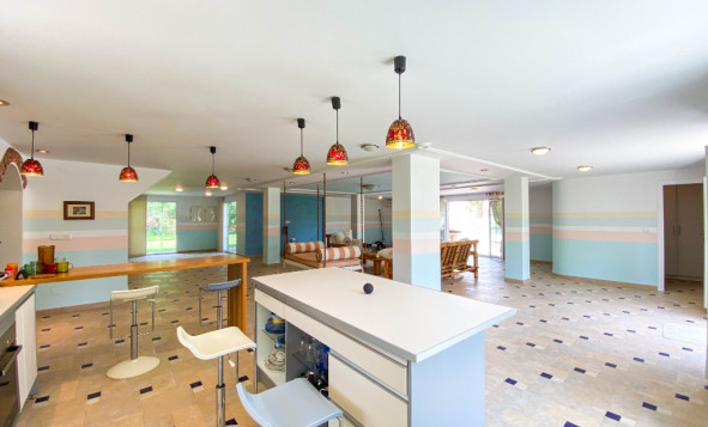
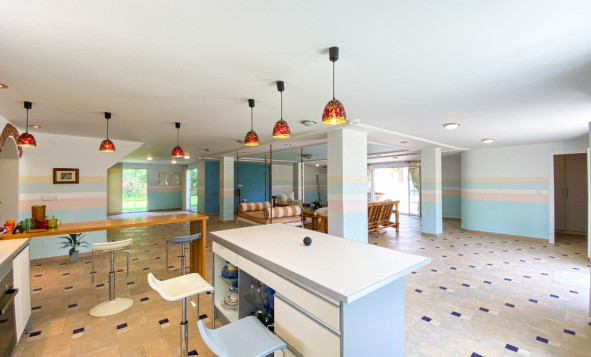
+ indoor plant (73, 243)
